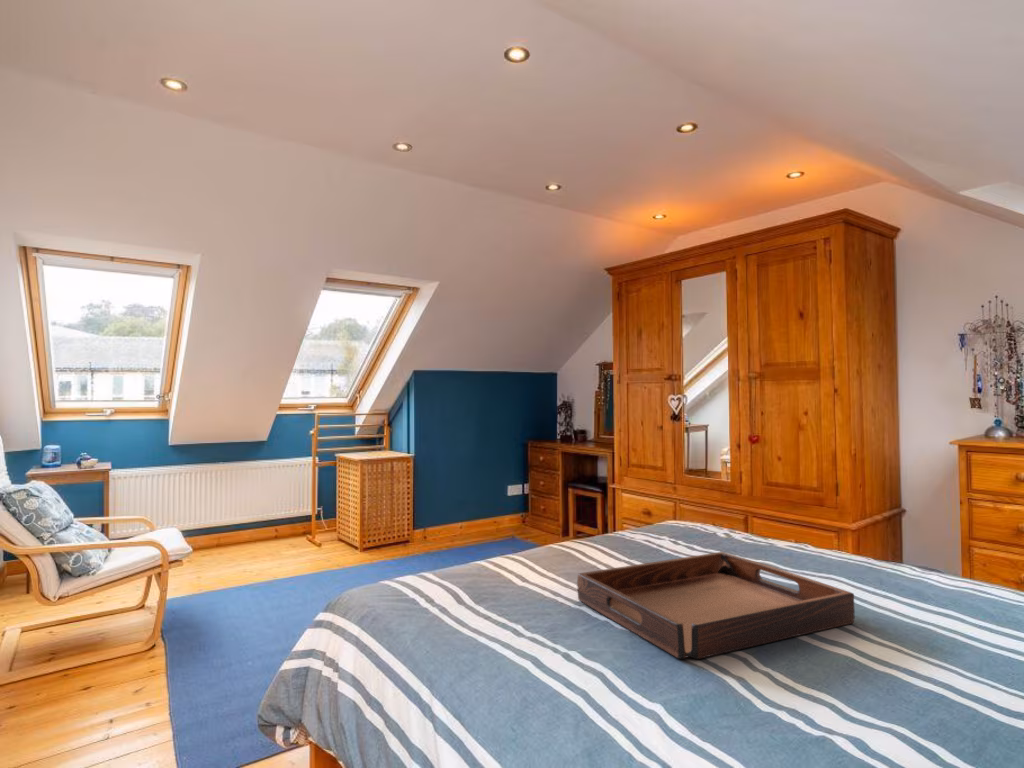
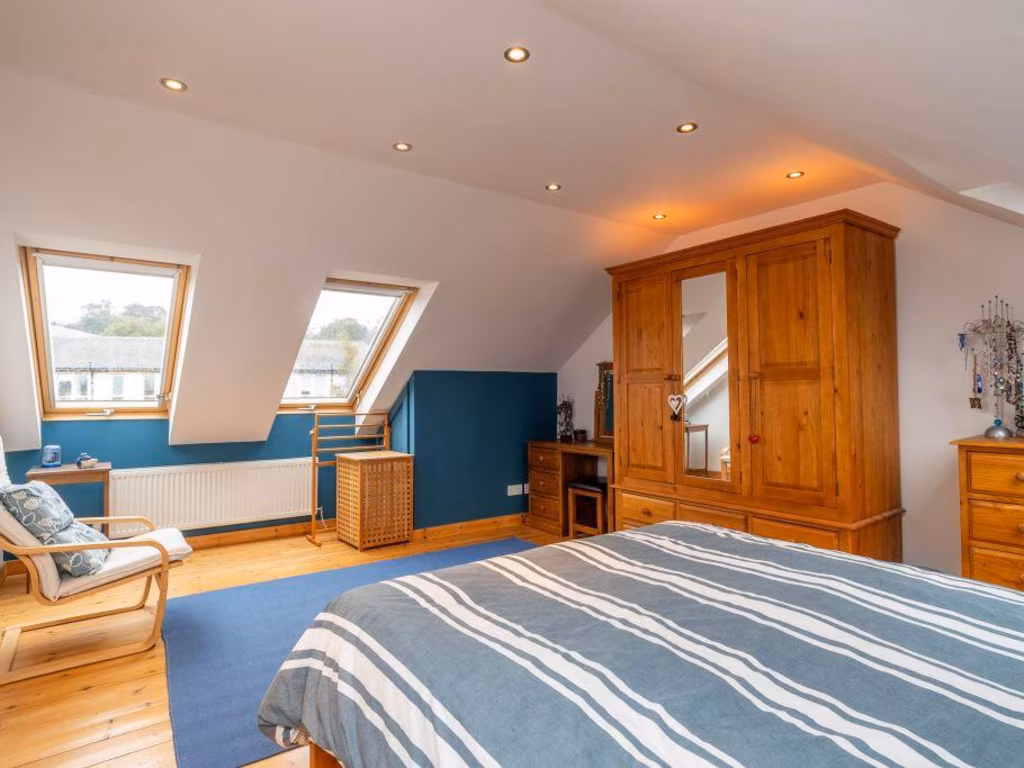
- serving tray (707, 595)
